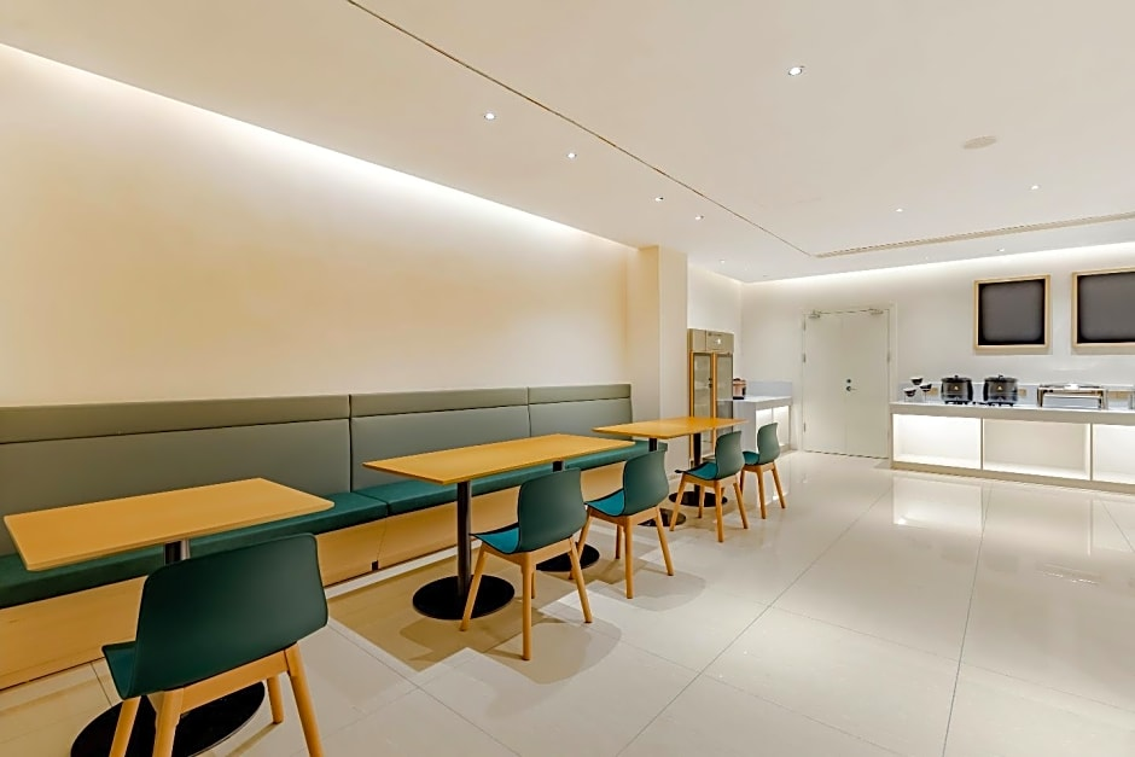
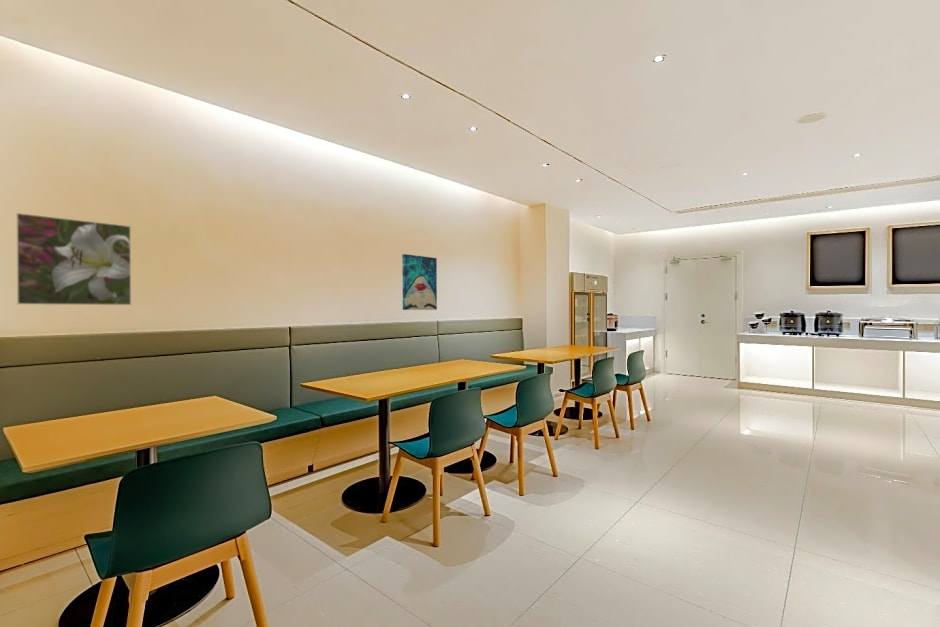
+ wall art (420, 283)
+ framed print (77, 262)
